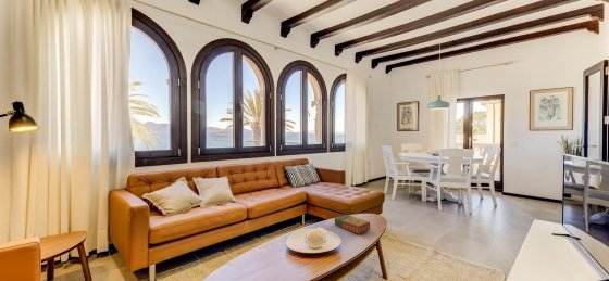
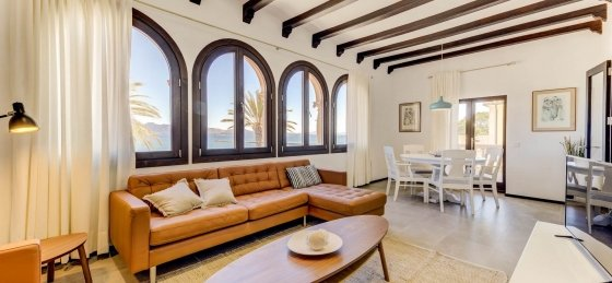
- book (351, 223)
